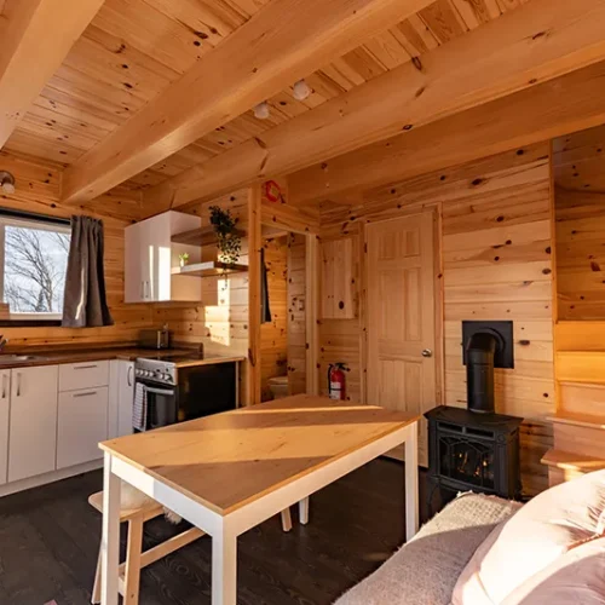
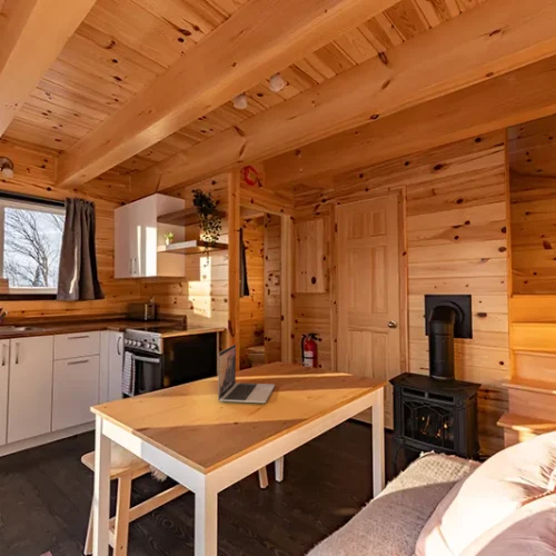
+ laptop (248, 384)
